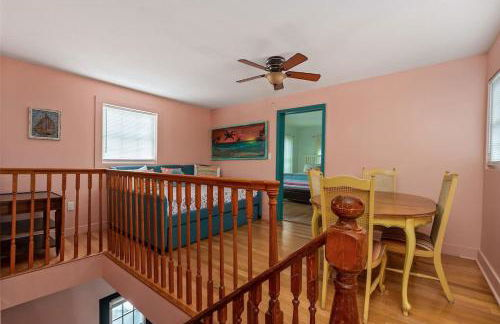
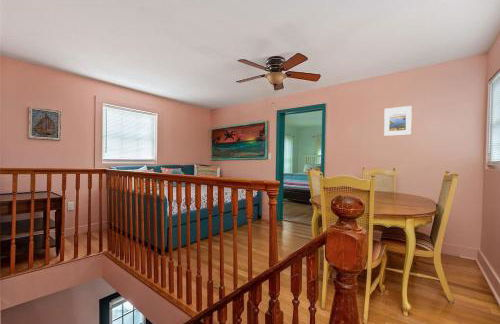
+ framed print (397, 121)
